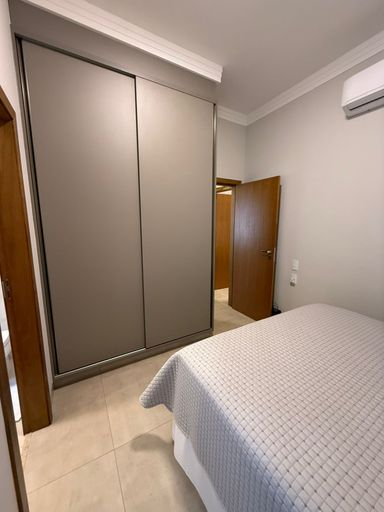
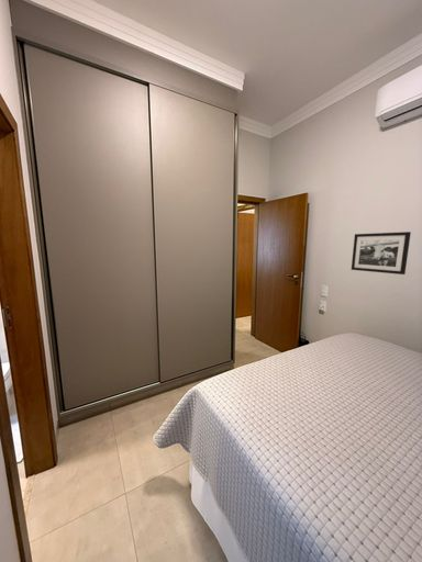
+ picture frame (377, 252)
